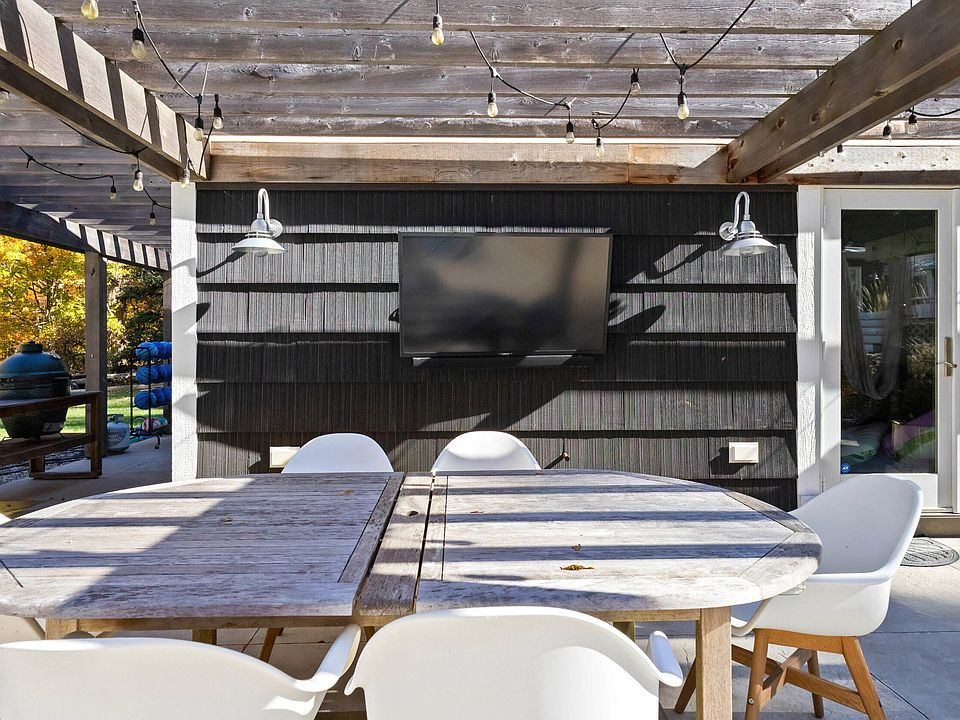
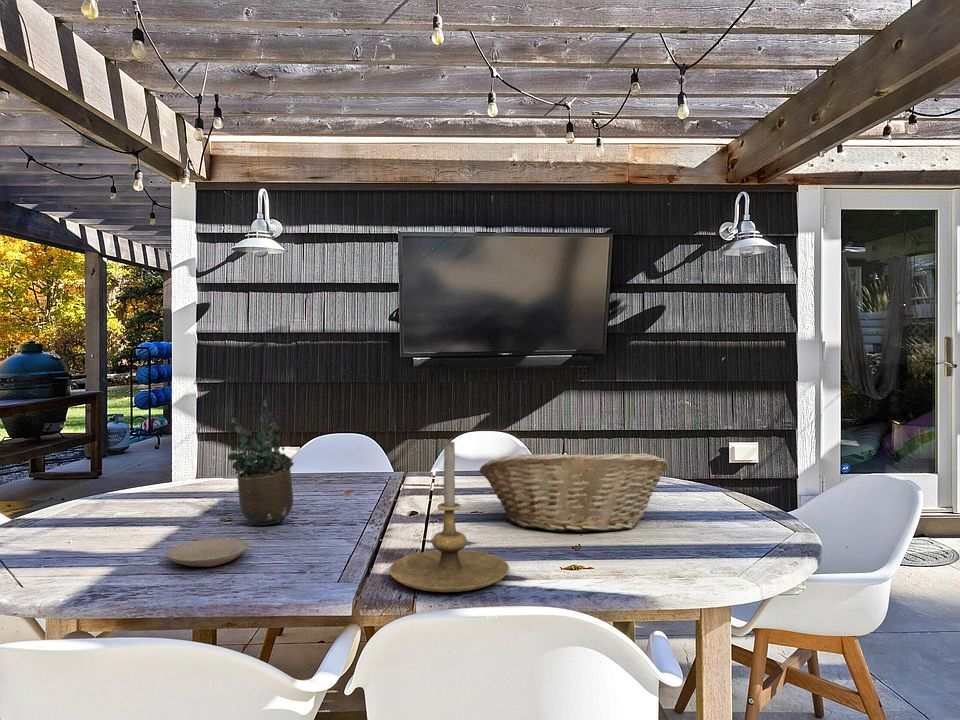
+ candle holder (449, 508)
+ plate (208, 554)
+ potted plant (261, 459)
+ fruit basket (572, 483)
